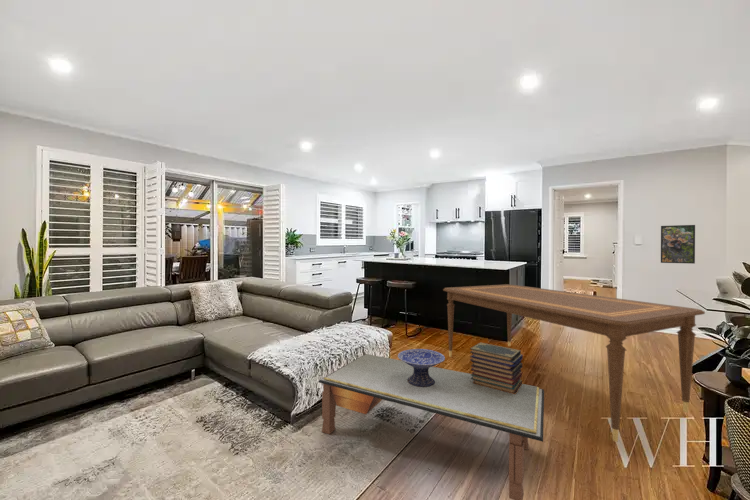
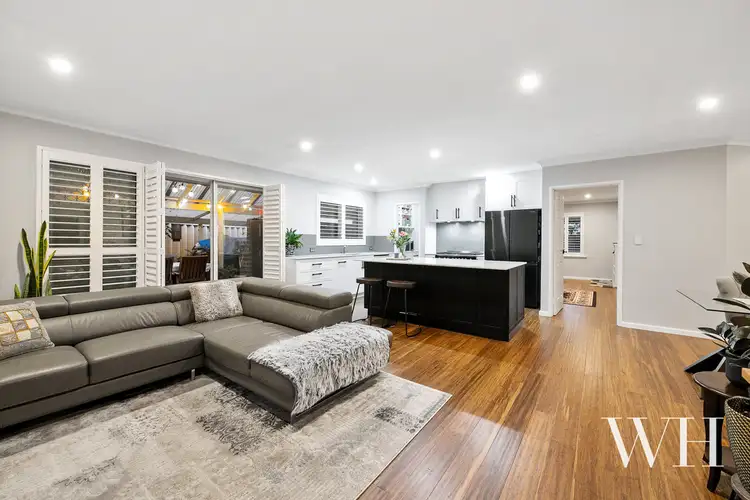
- book stack (495, 366)
- decorative bowl (421, 368)
- coffee table (428, 409)
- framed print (677, 244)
- dining table (549, 322)
